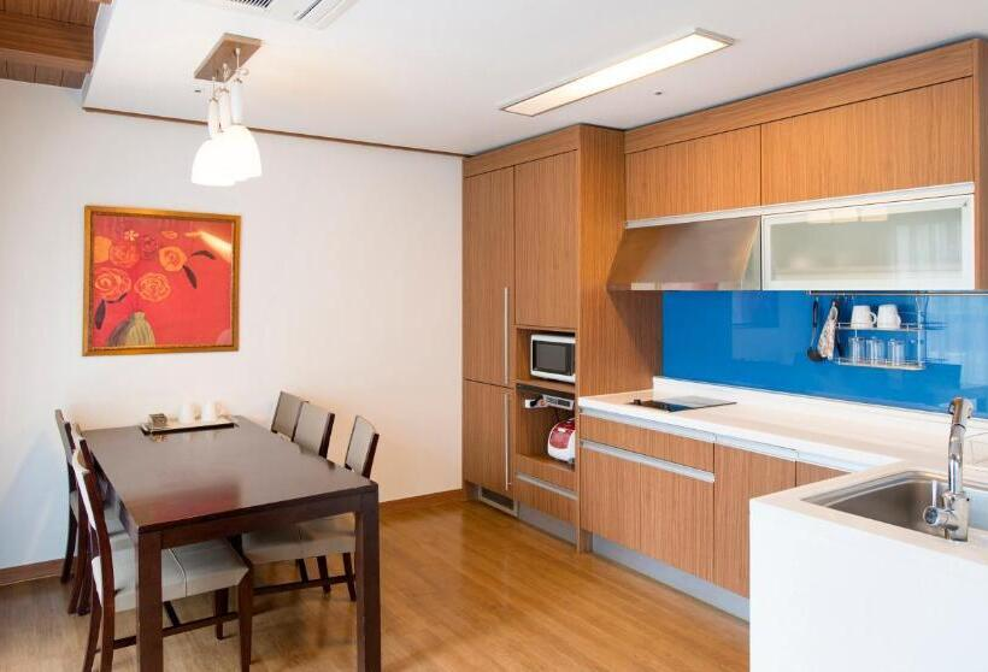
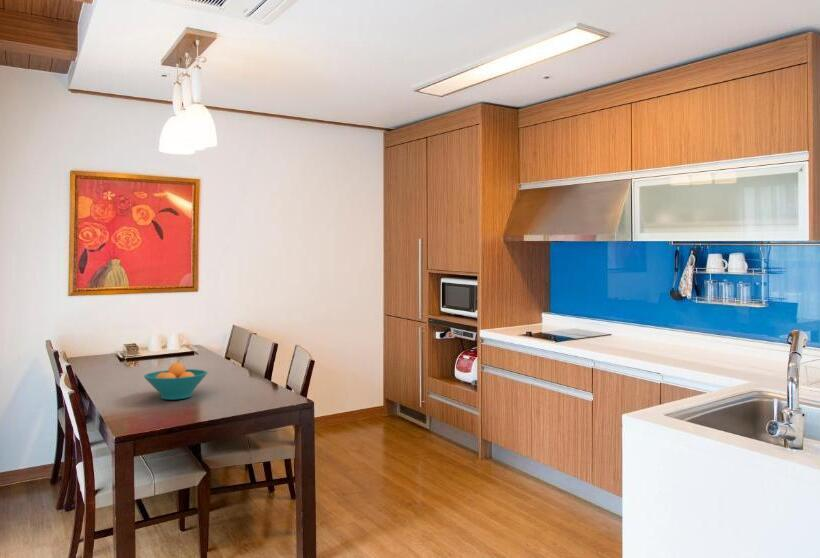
+ fruit bowl (176, 380)
